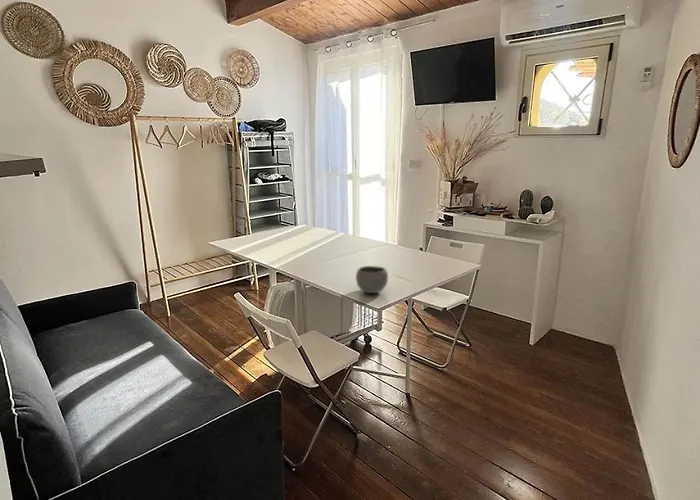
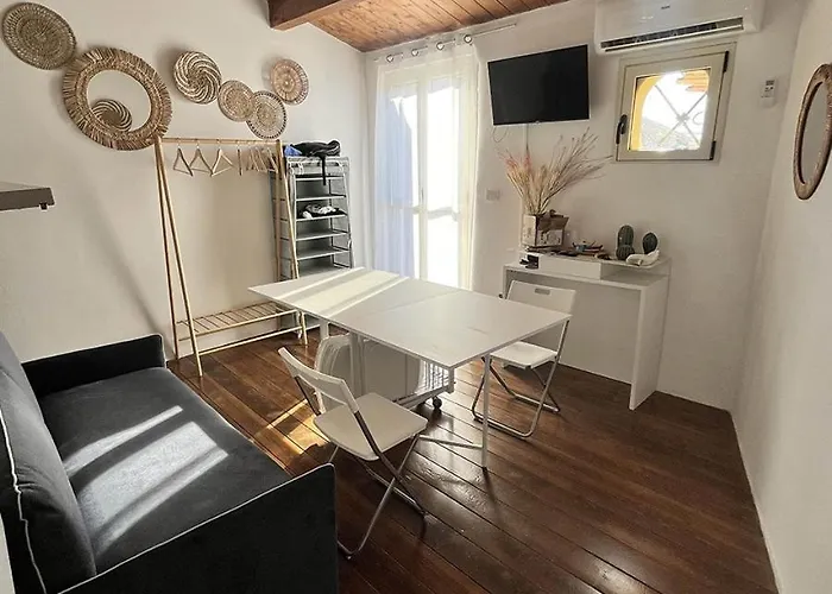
- ceramic bowl (371, 280)
